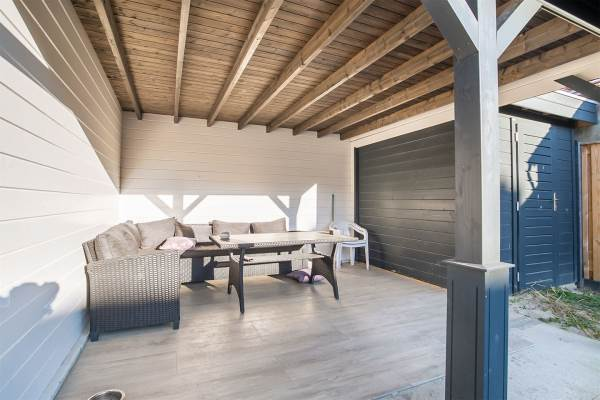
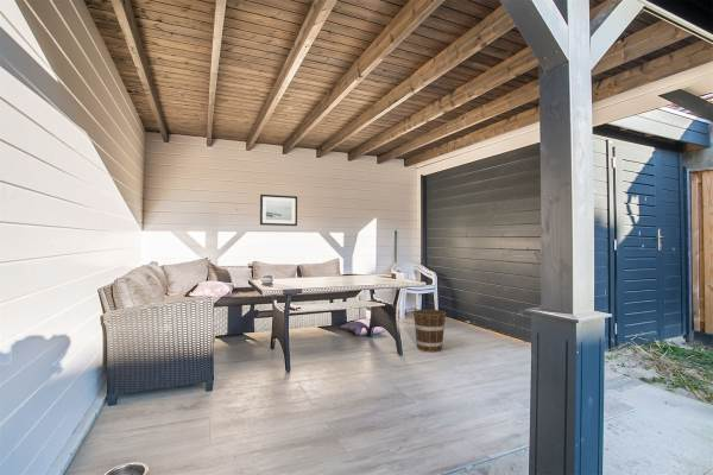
+ wall art (278, 210)
+ bucket (429, 330)
